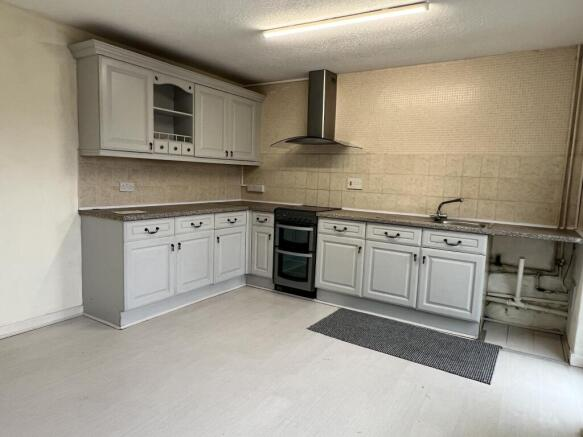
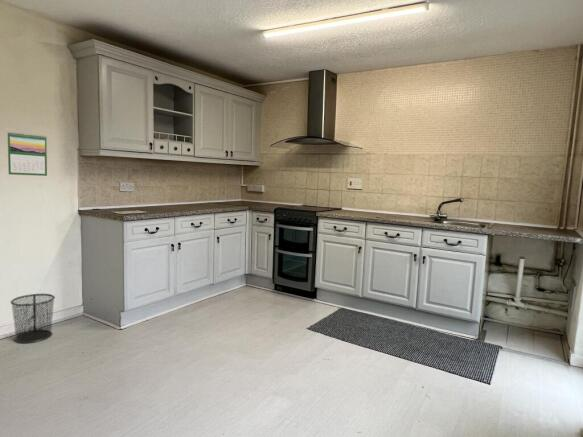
+ calendar (28, 154)
+ waste bin (33, 317)
